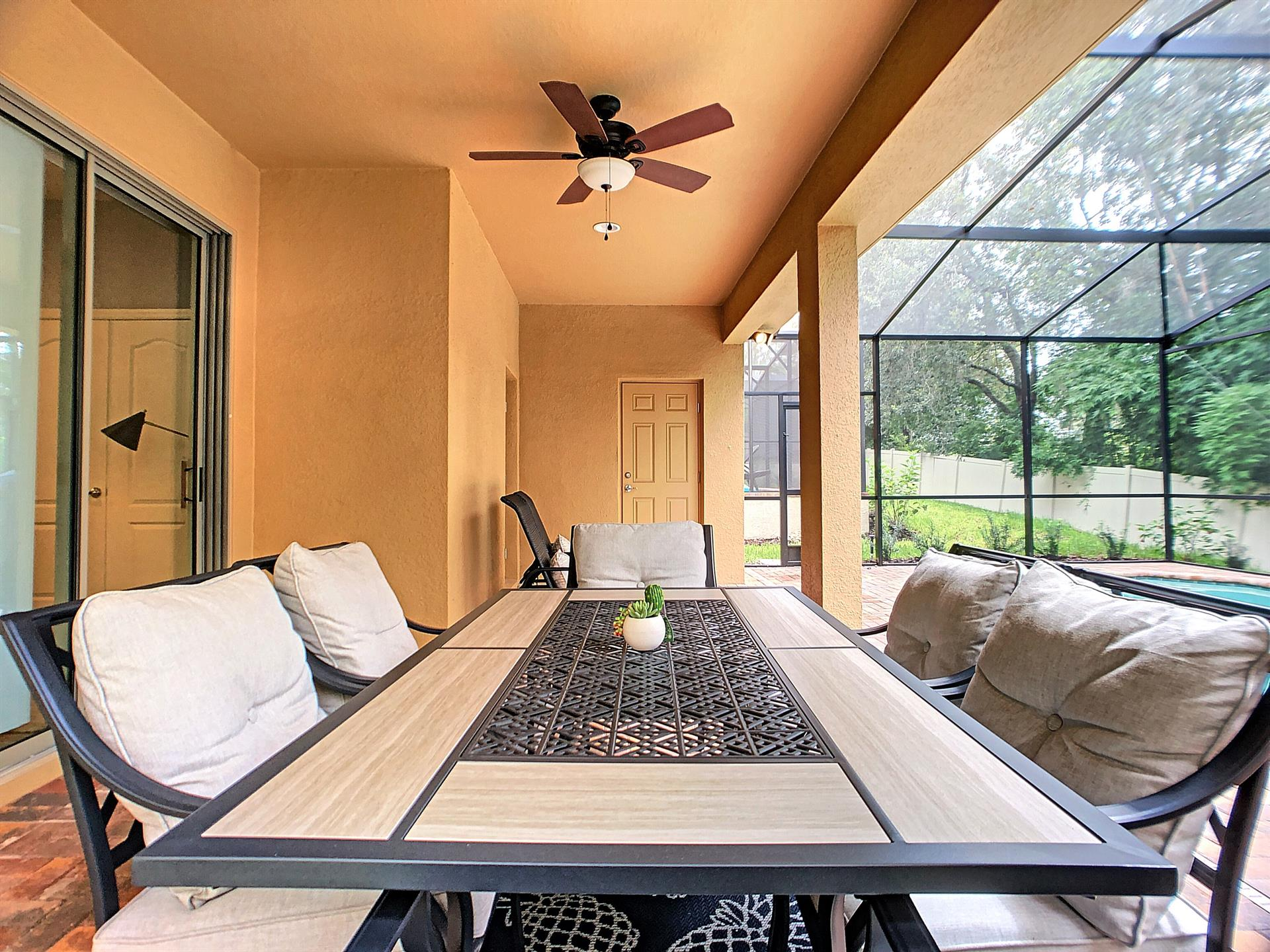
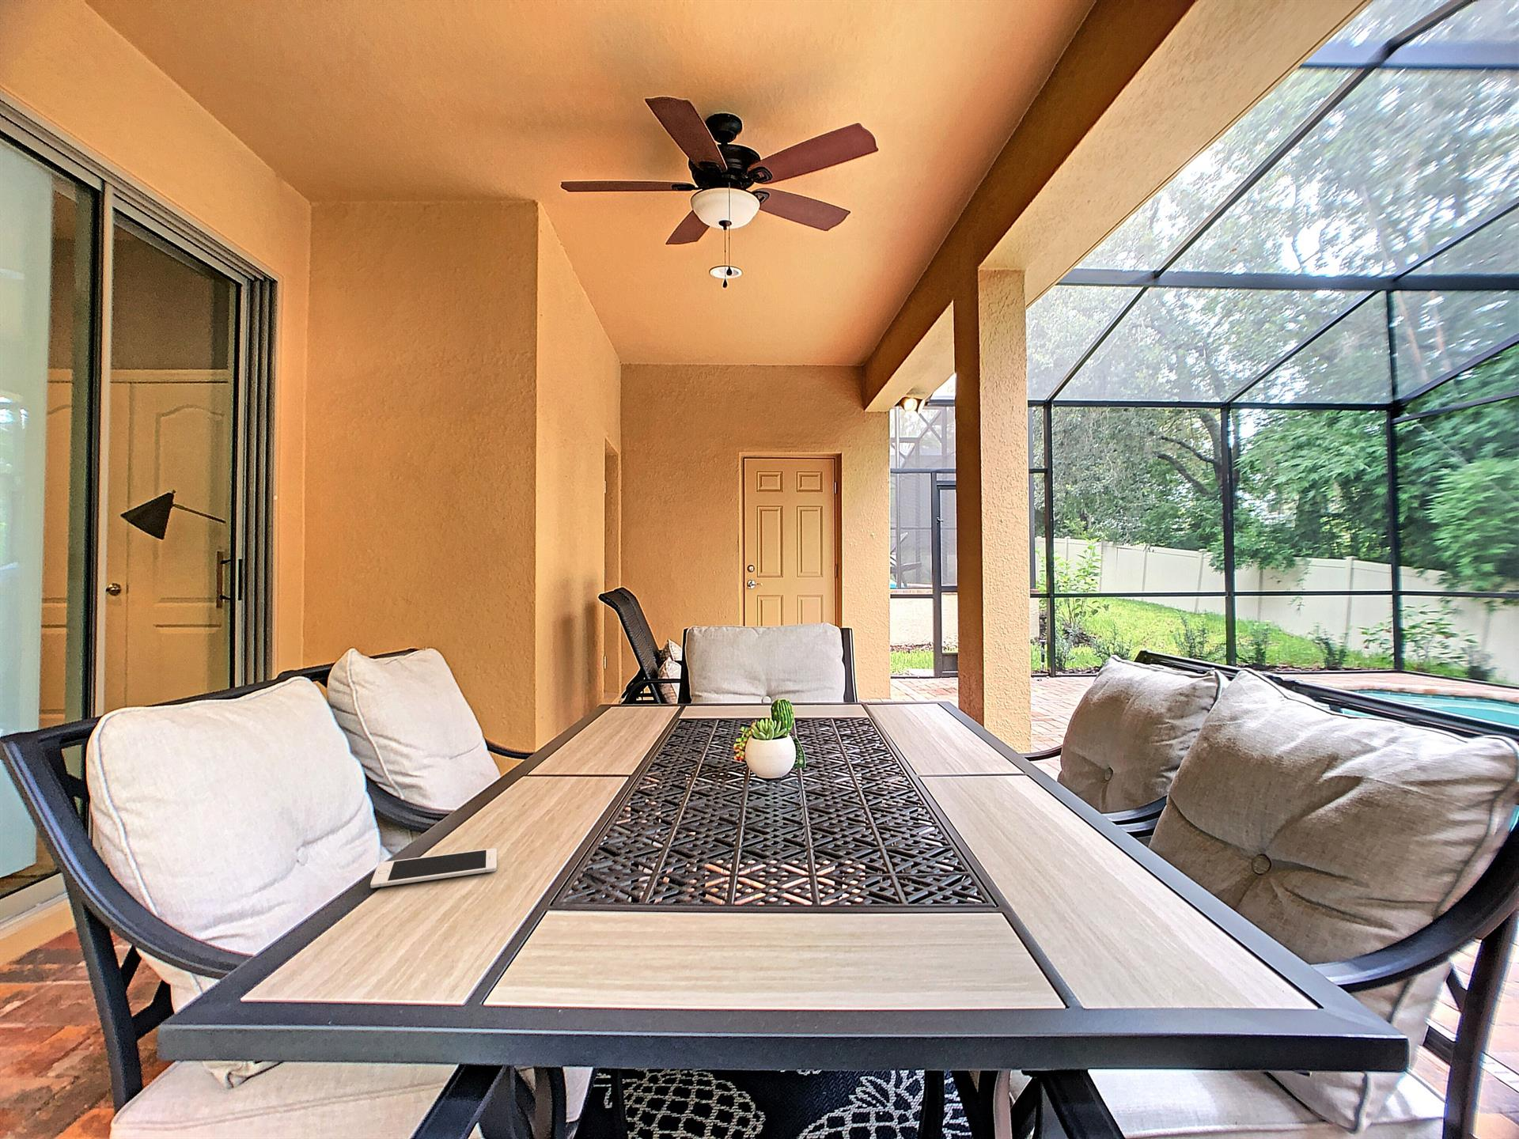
+ cell phone (437, 867)
